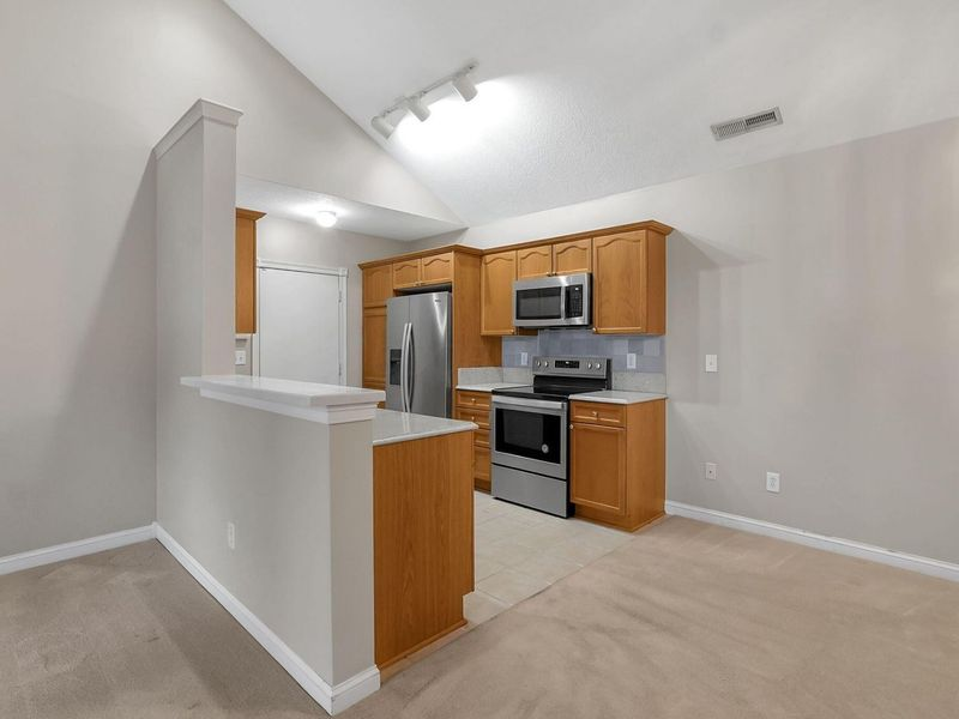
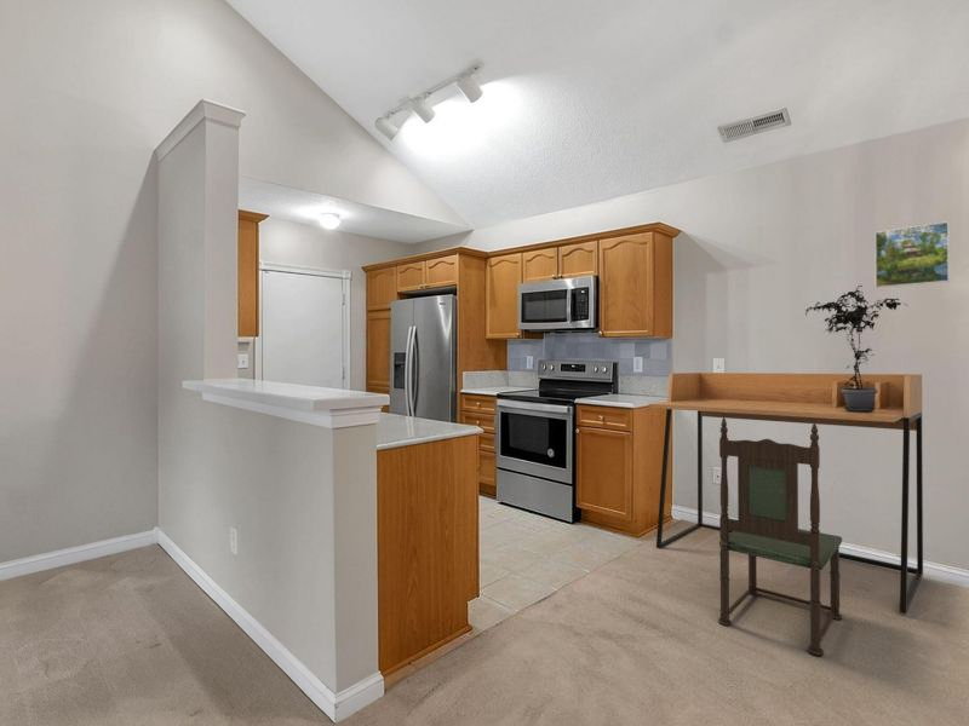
+ desk (781, 421)
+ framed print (911, 255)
+ dining chair (780, 518)
+ potted plant (855, 348)
